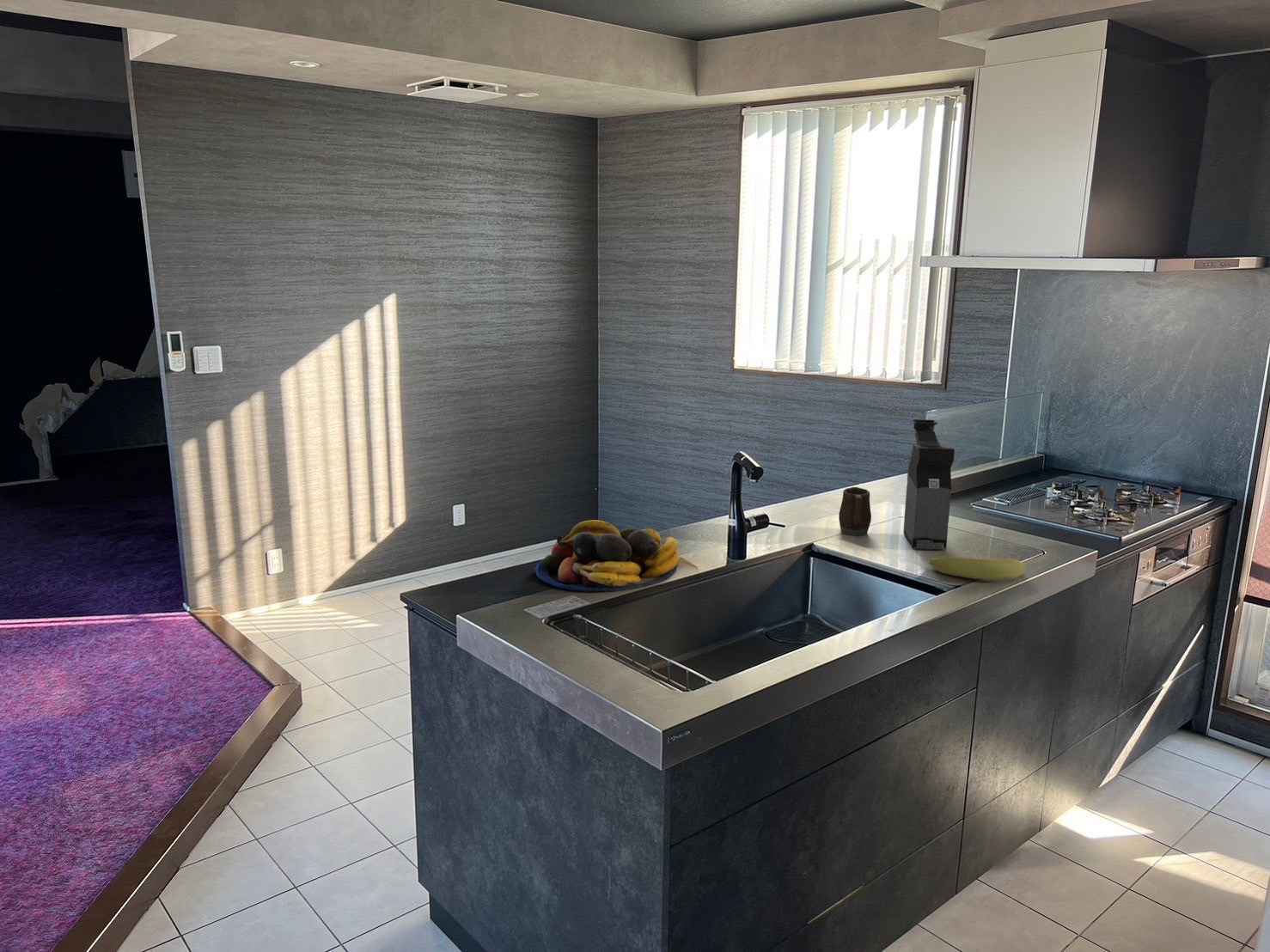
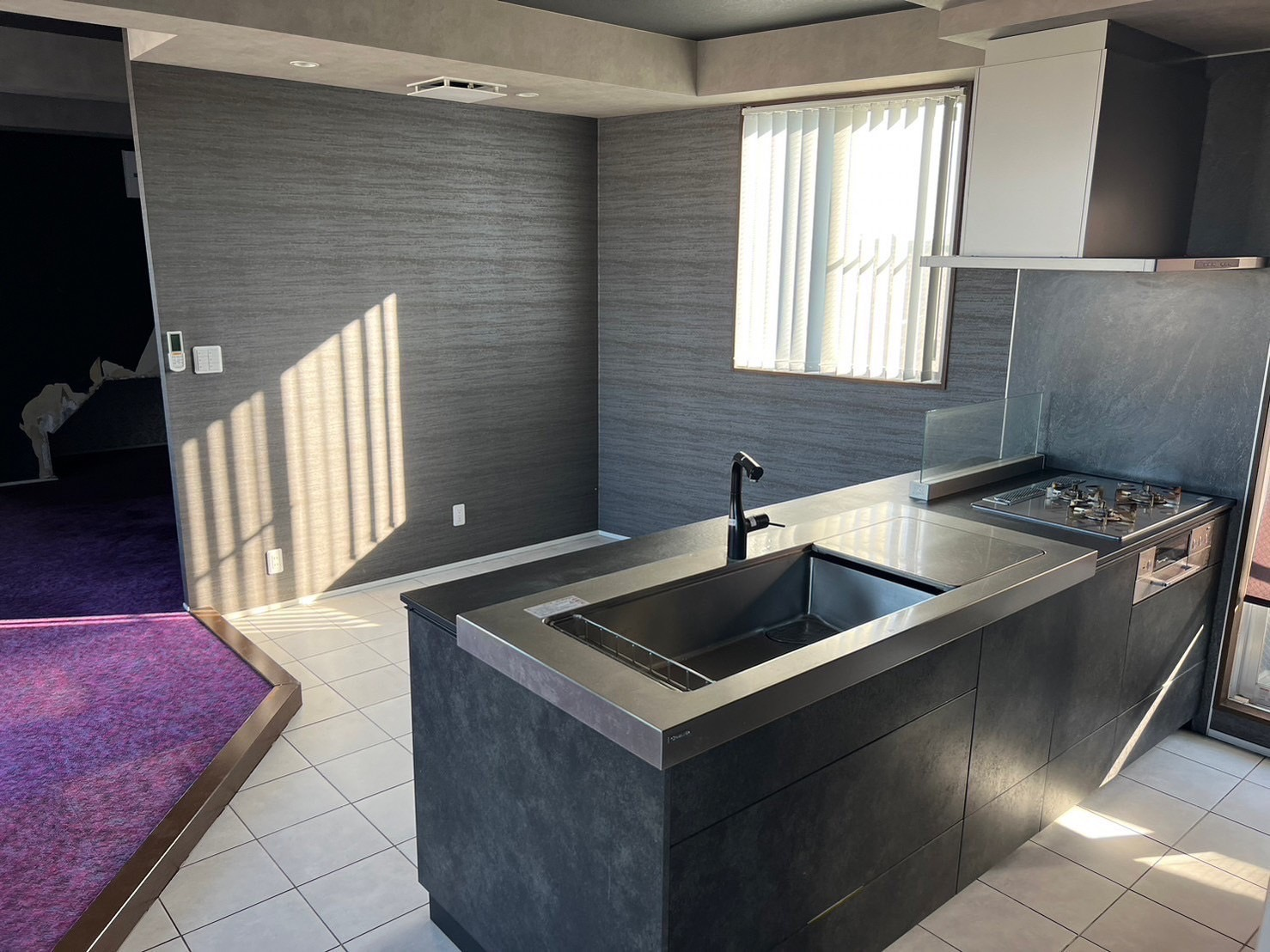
- mug (855, 511)
- coffee maker (927, 483)
- fruit bowl (605, 546)
- banana (985, 561)
